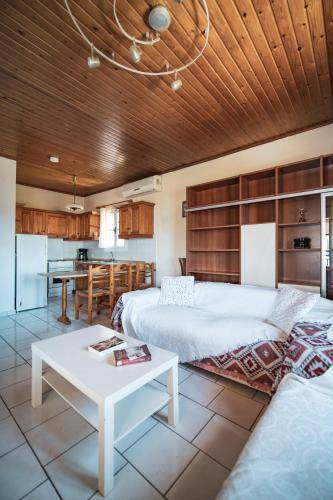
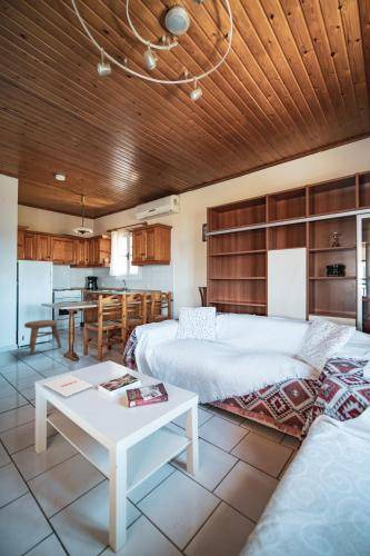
+ magazine (68, 385)
+ stool (40, 336)
